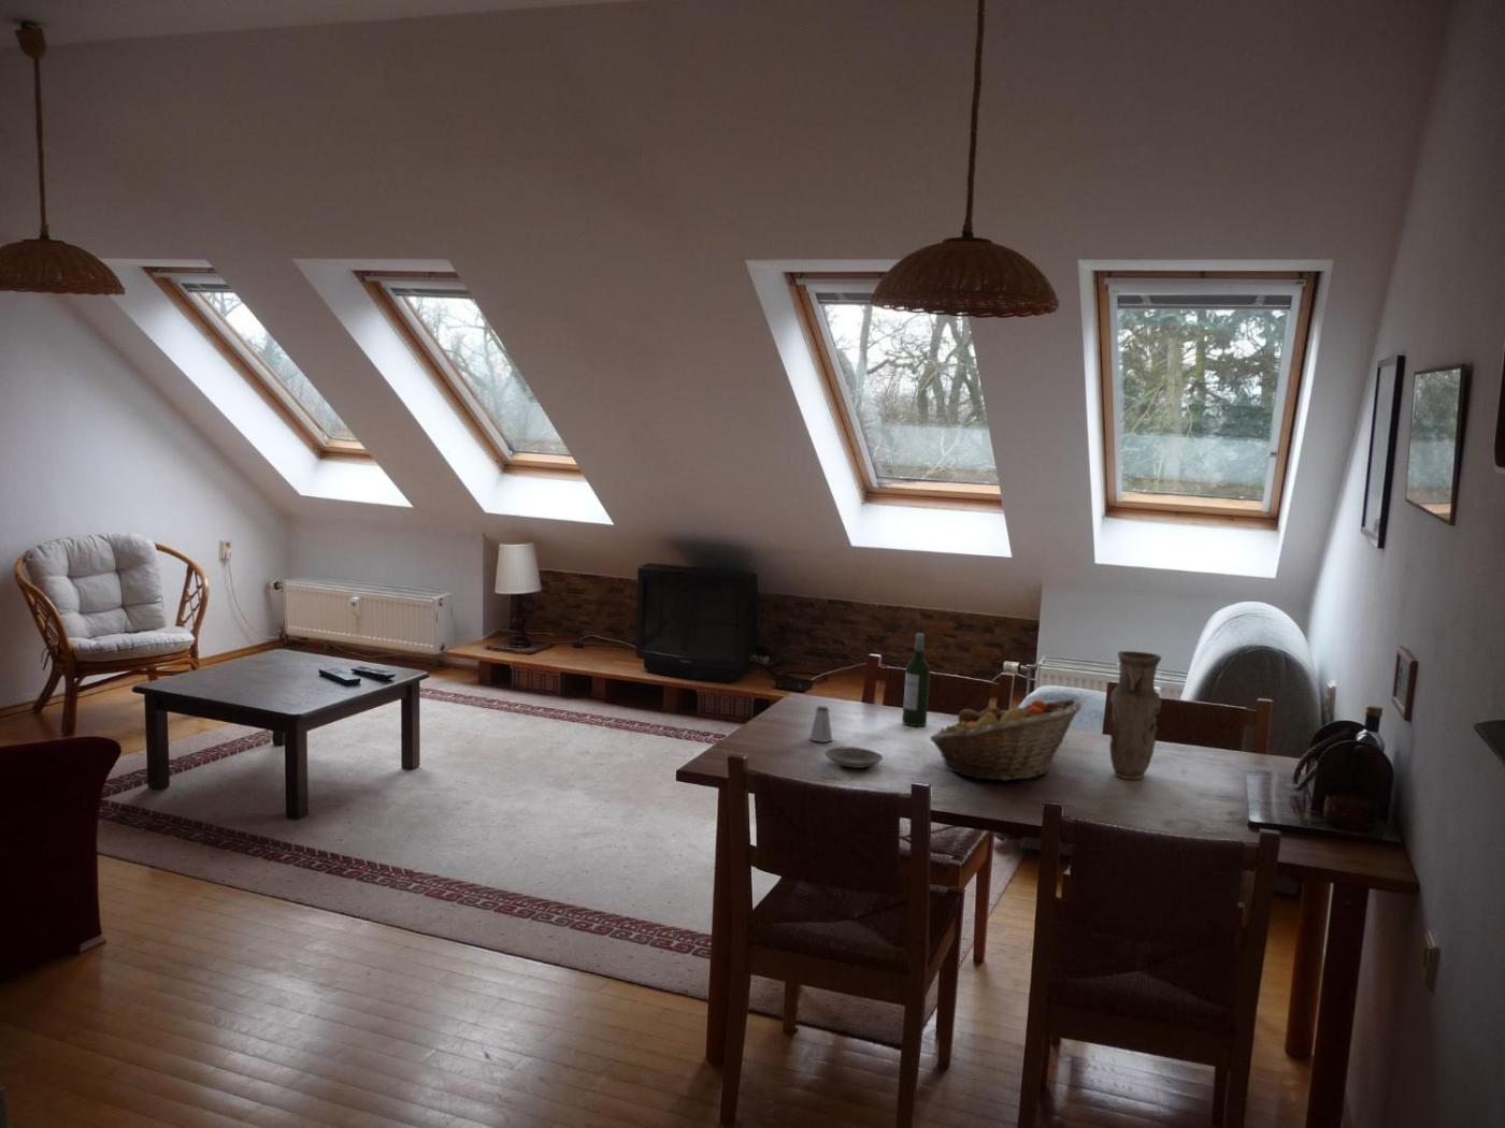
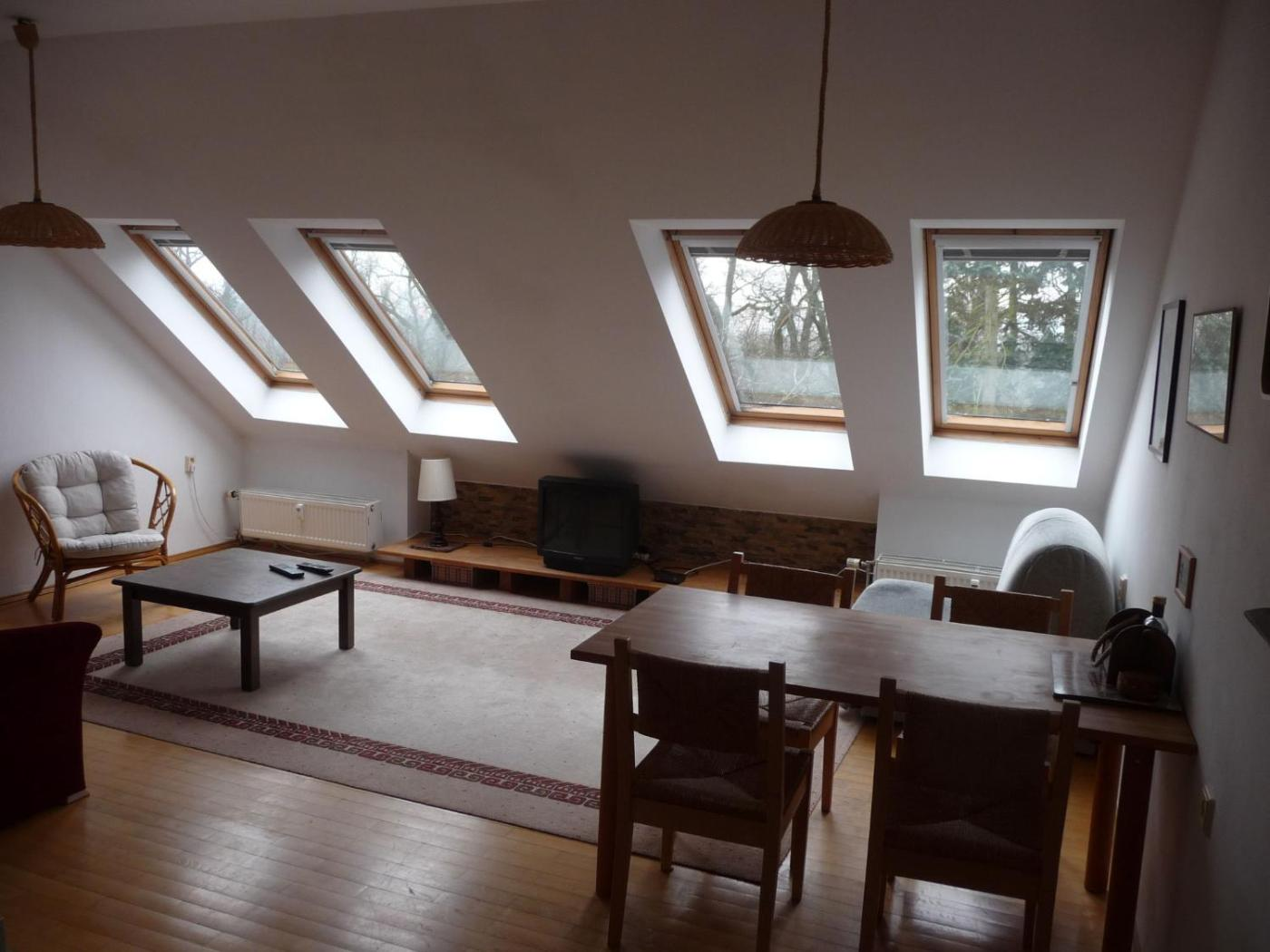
- saltshaker (821, 723)
- vase (1134, 714)
- wine bottle (917, 679)
- fruit basket (1005, 732)
- plate (852, 758)
